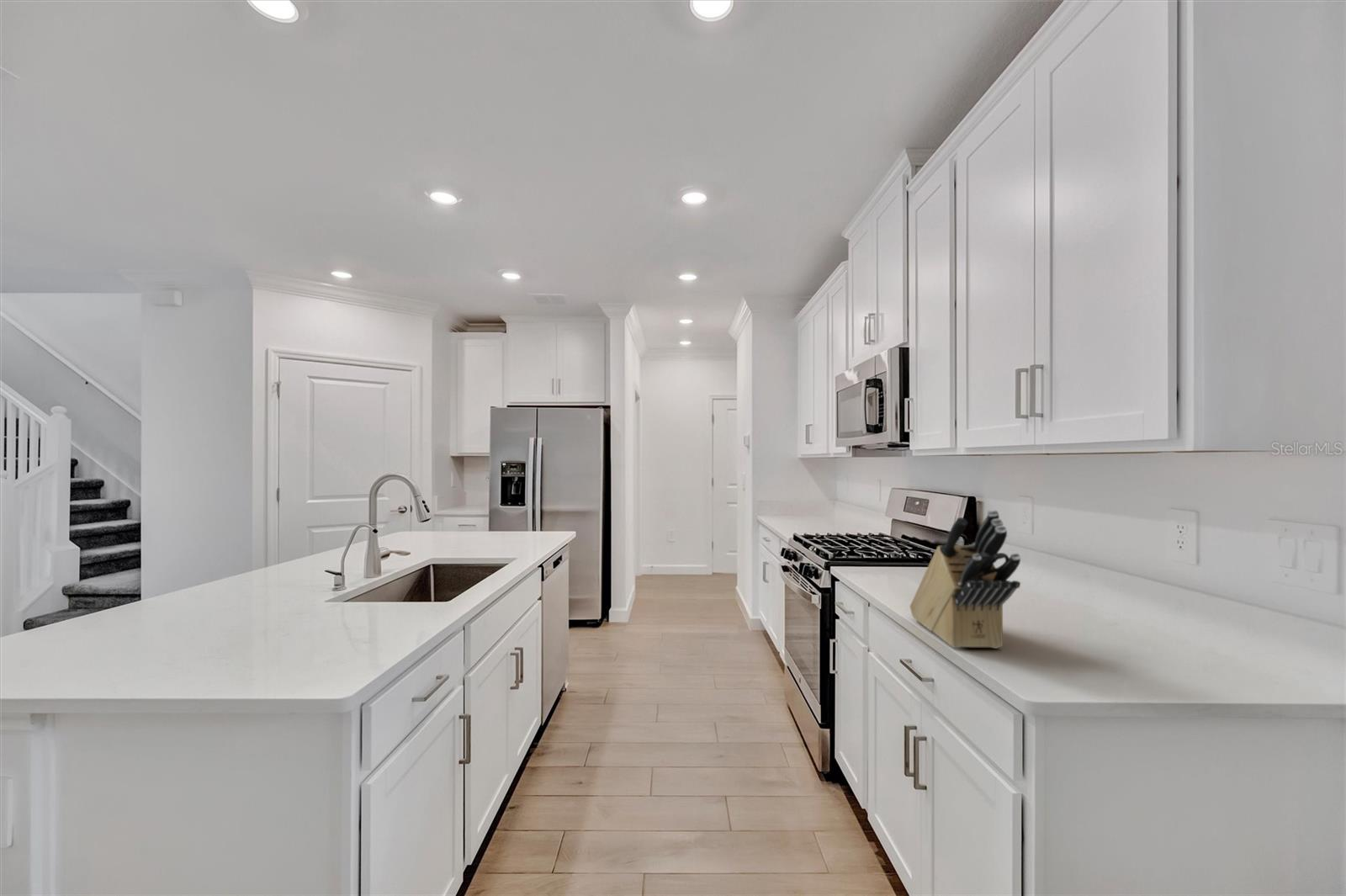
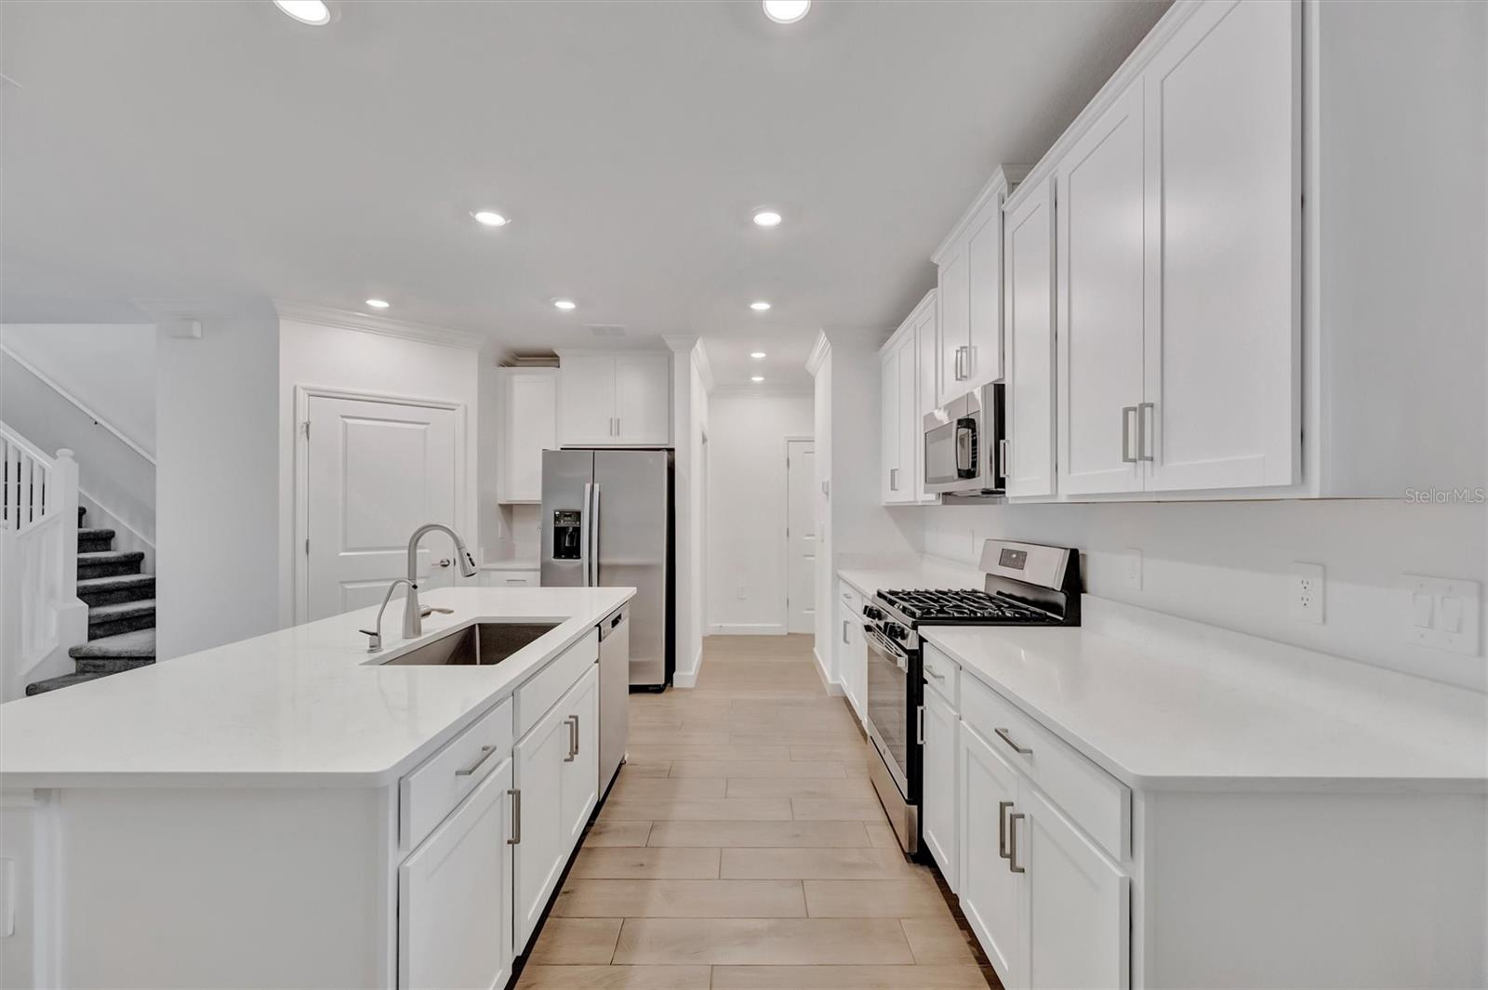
- knife block (960, 571)
